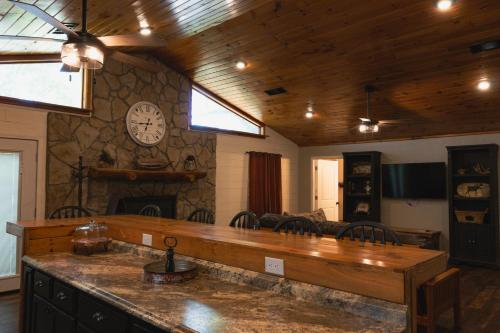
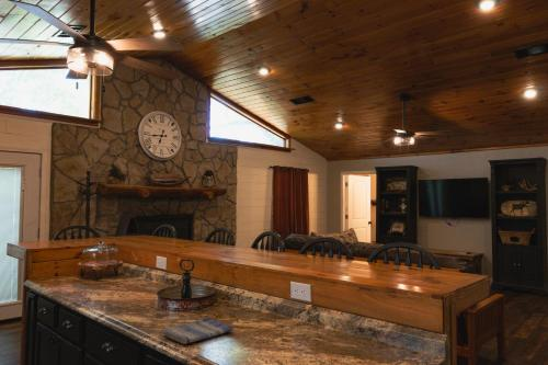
+ dish towel (197, 329)
